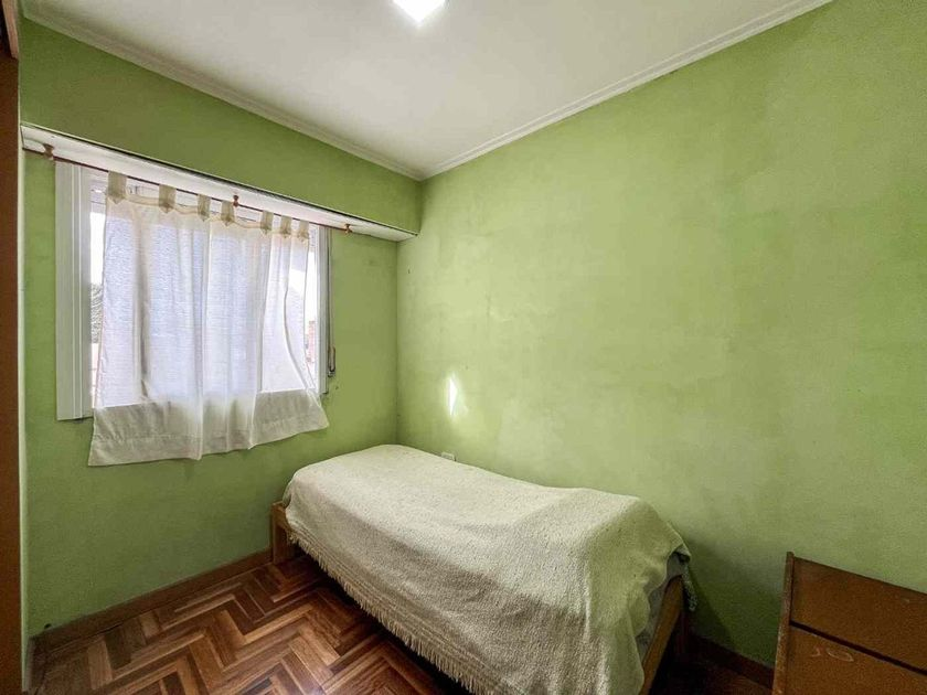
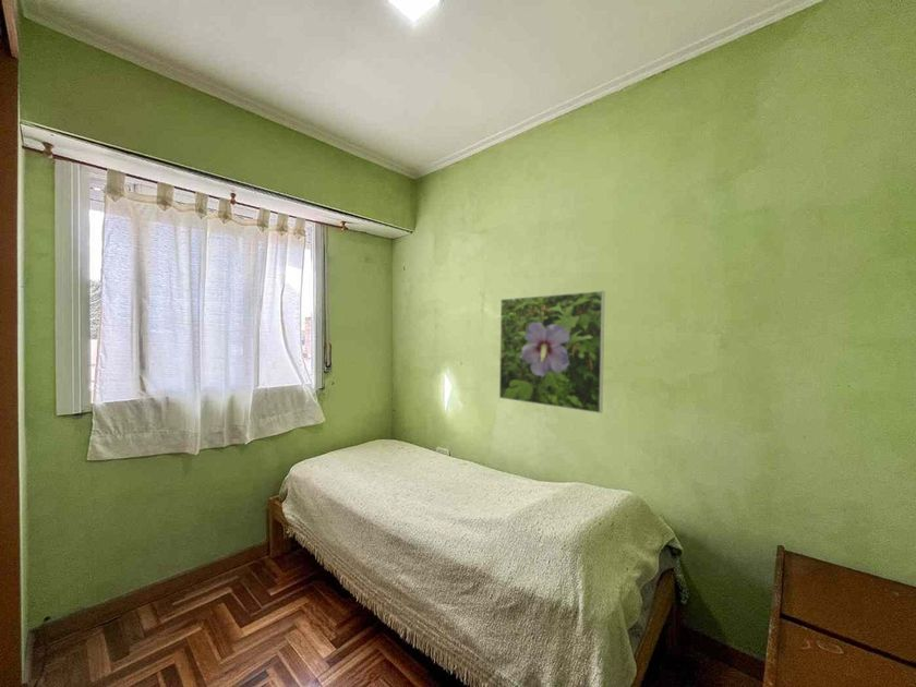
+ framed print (546, 350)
